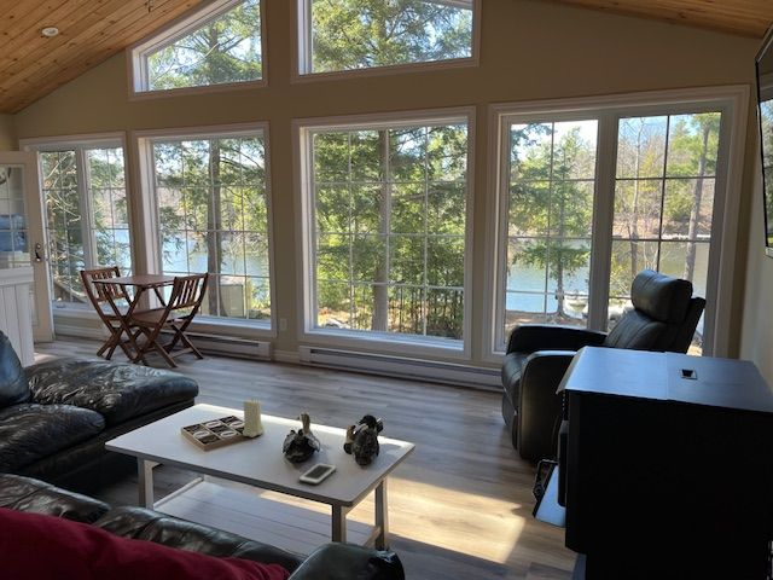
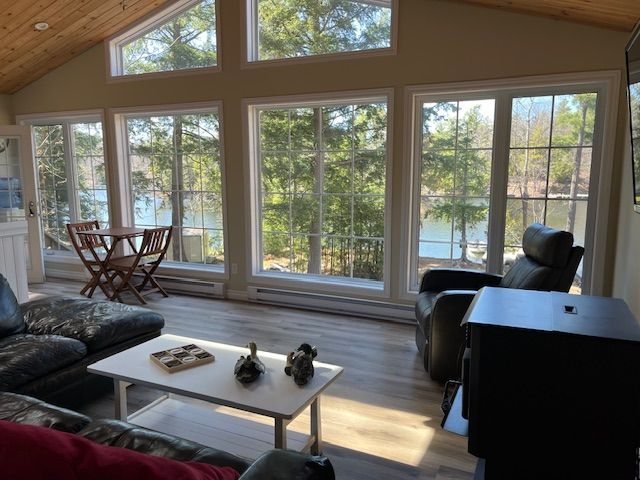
- cell phone (318, 472)
- candle (252, 416)
